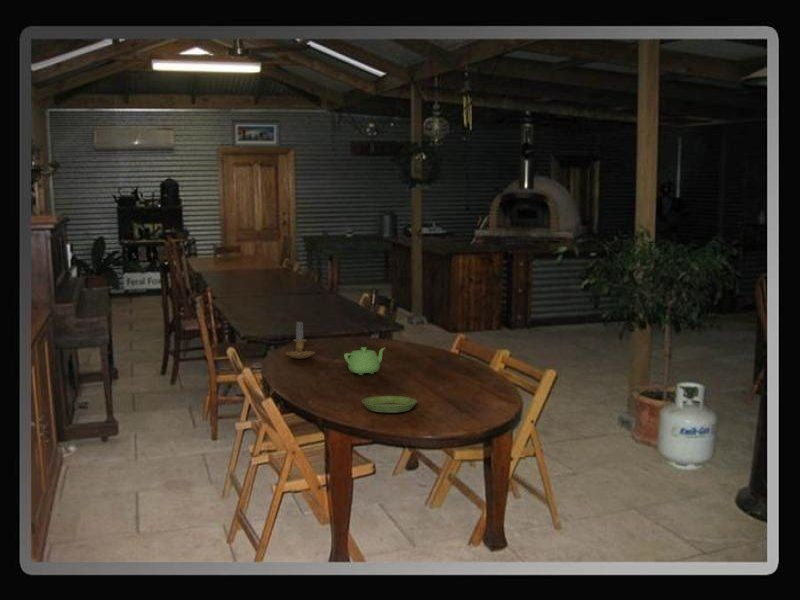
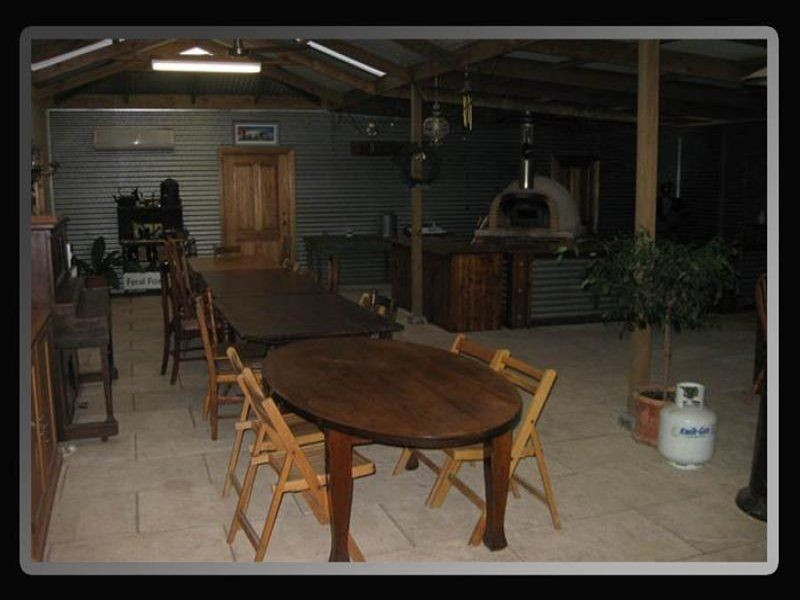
- teapot (365, 360)
- candle (299, 338)
- saucer (389, 404)
